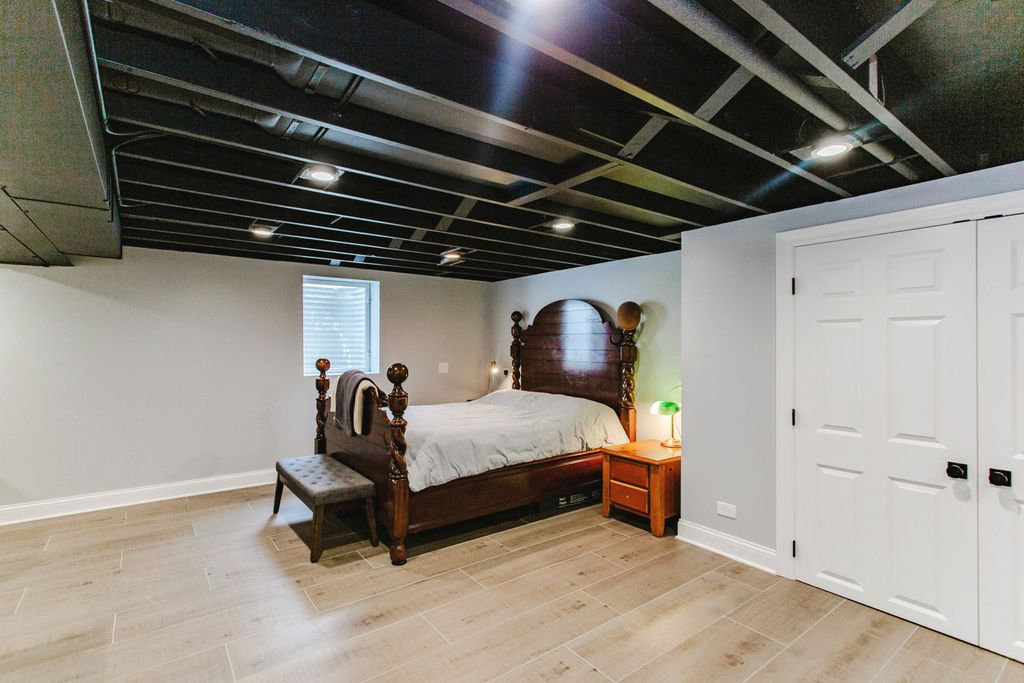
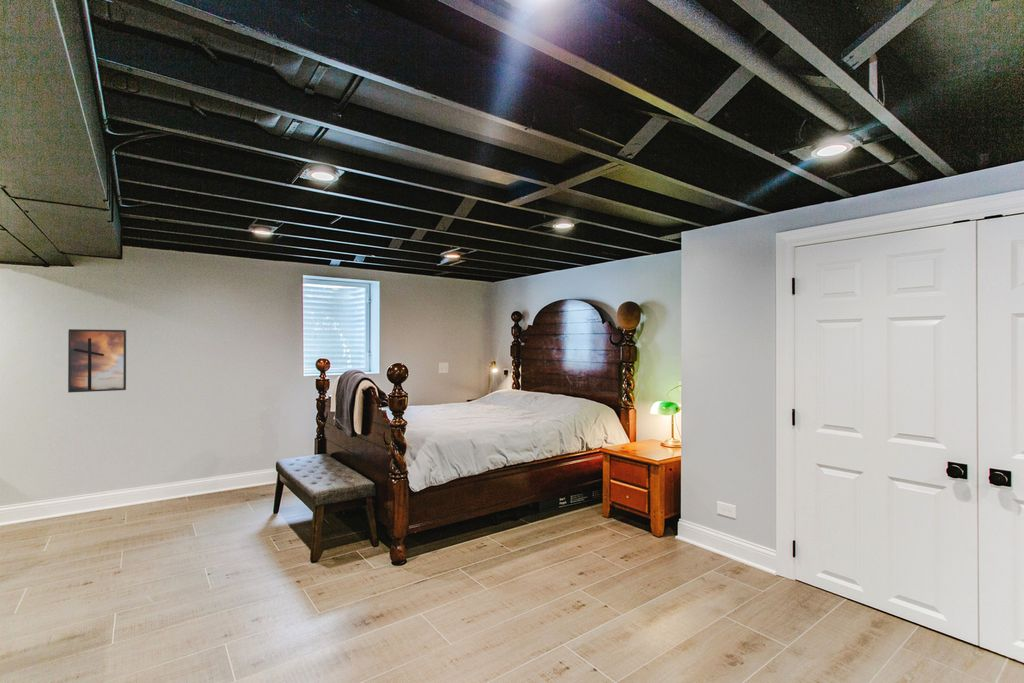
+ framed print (98, 360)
